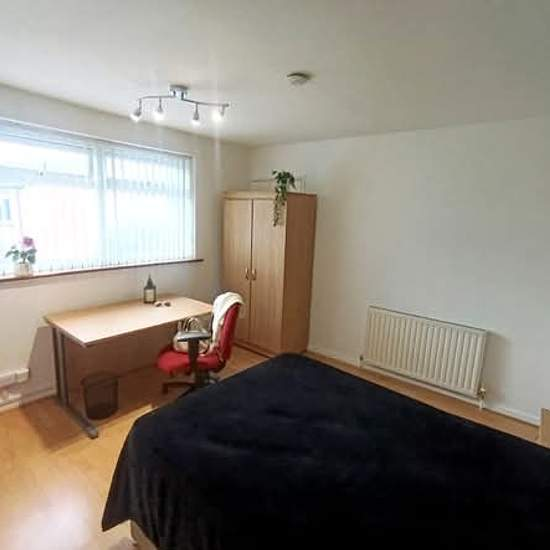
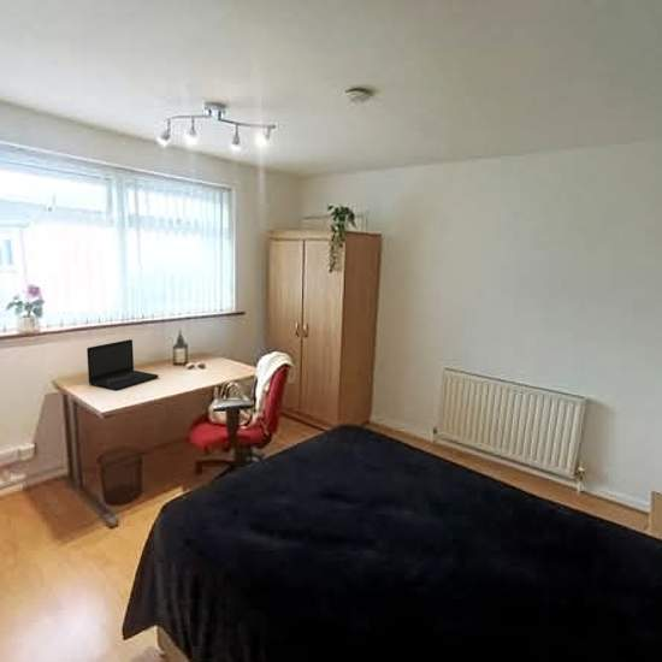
+ laptop (124, 362)
